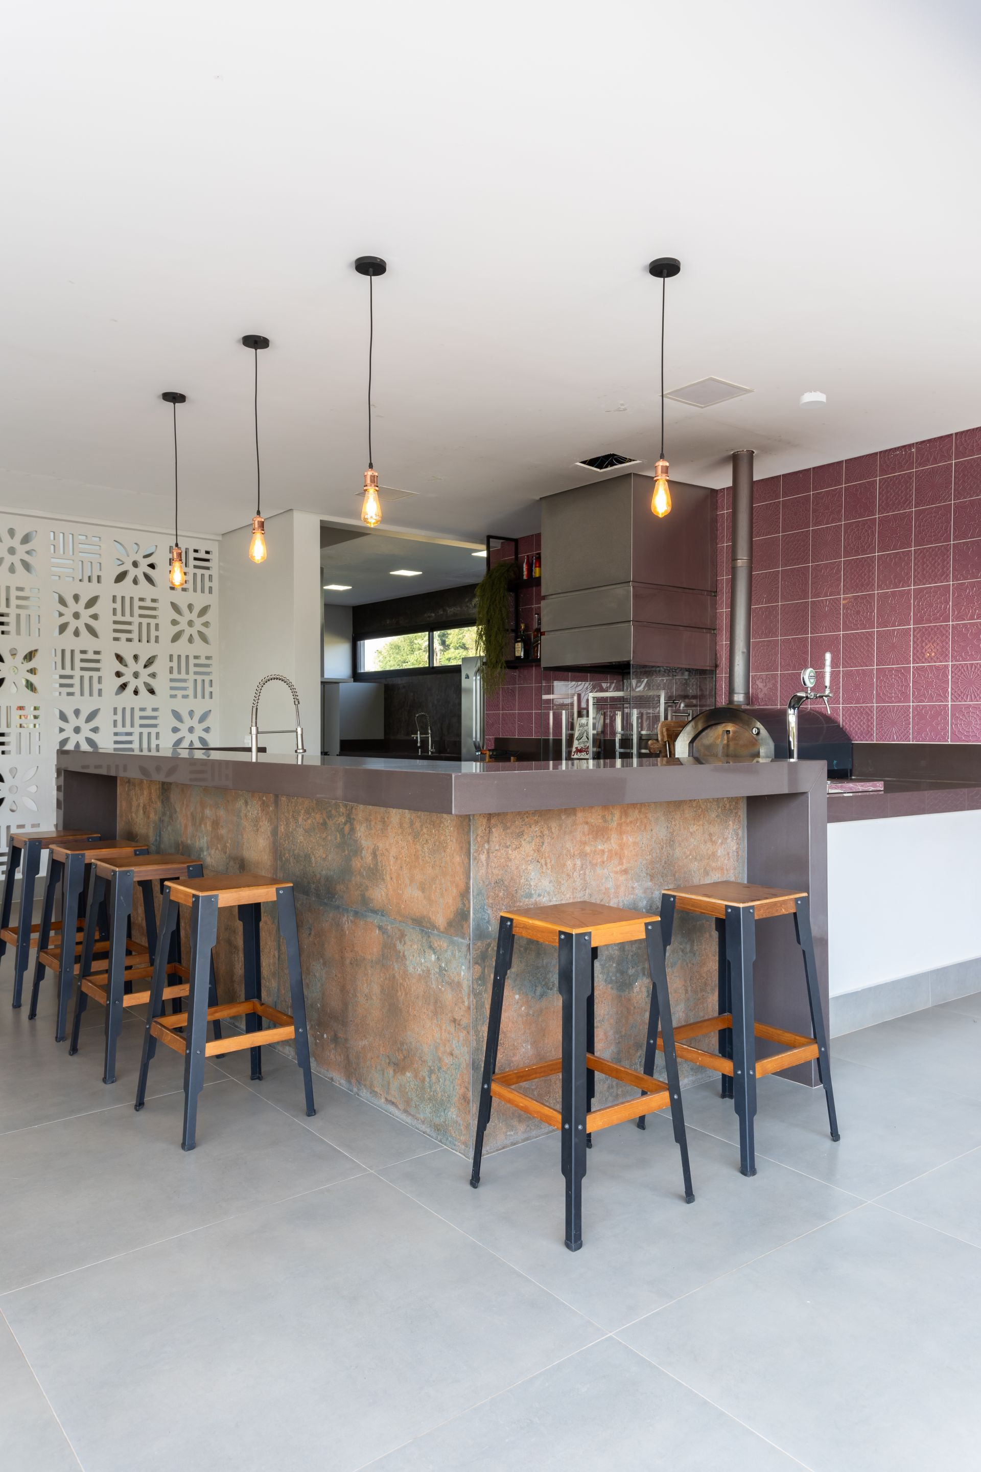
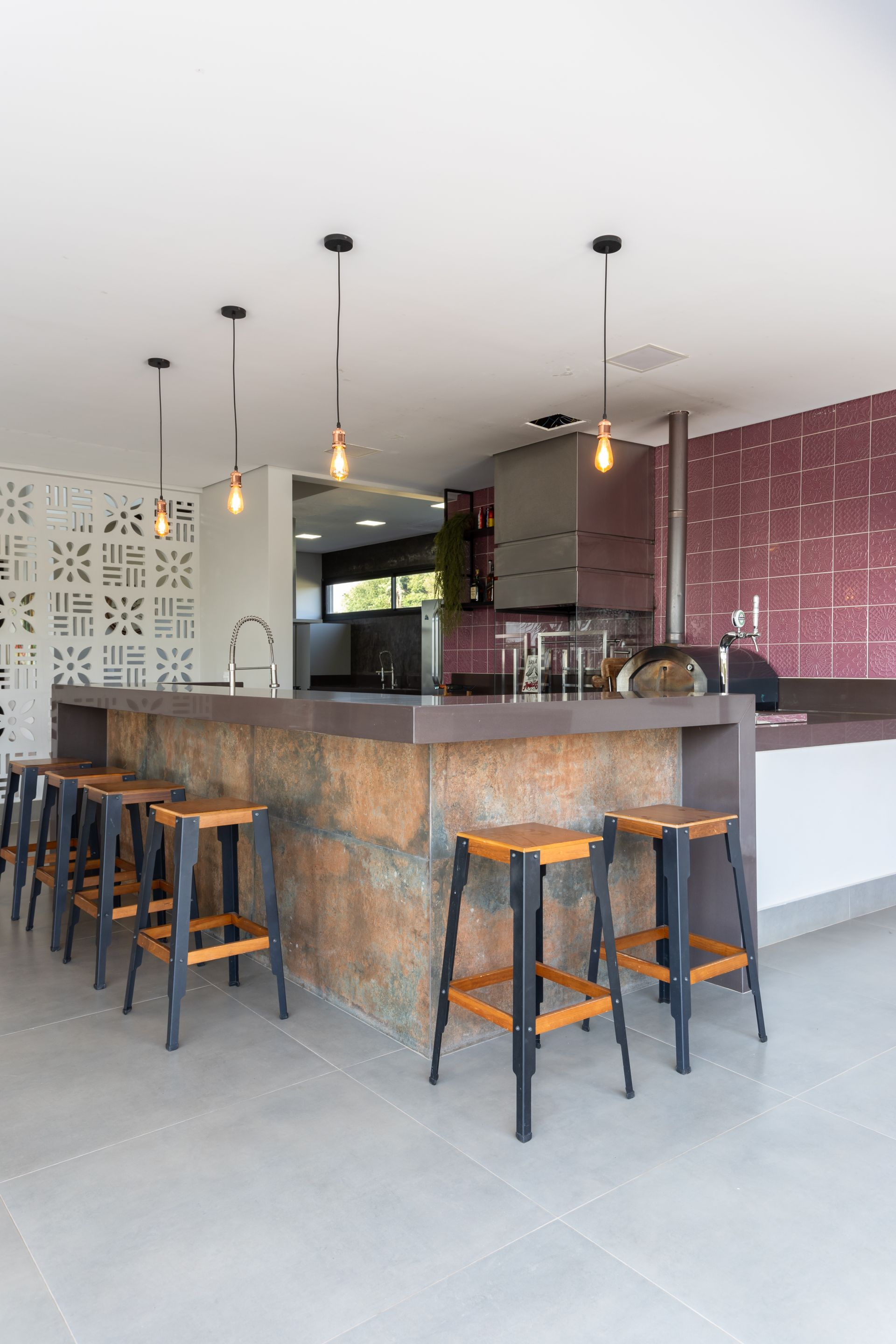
- smoke detector (812, 399)
